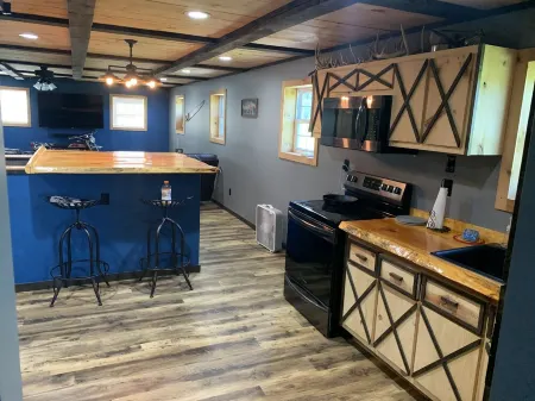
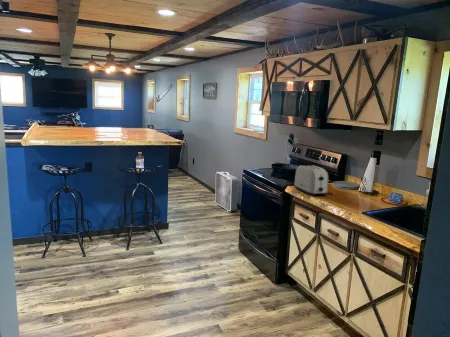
+ toaster (311, 179)
